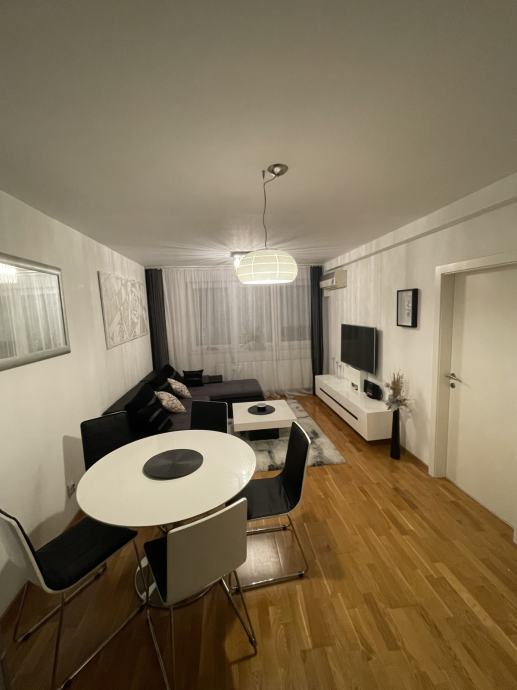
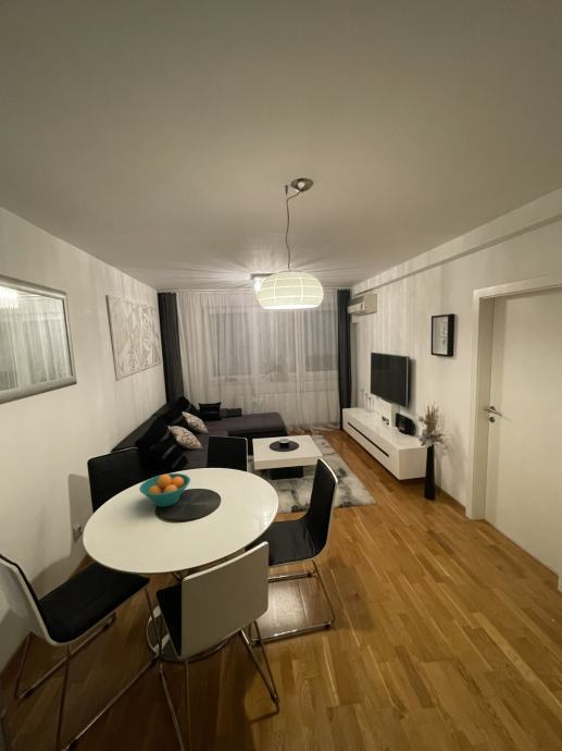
+ fruit bowl (165, 488)
